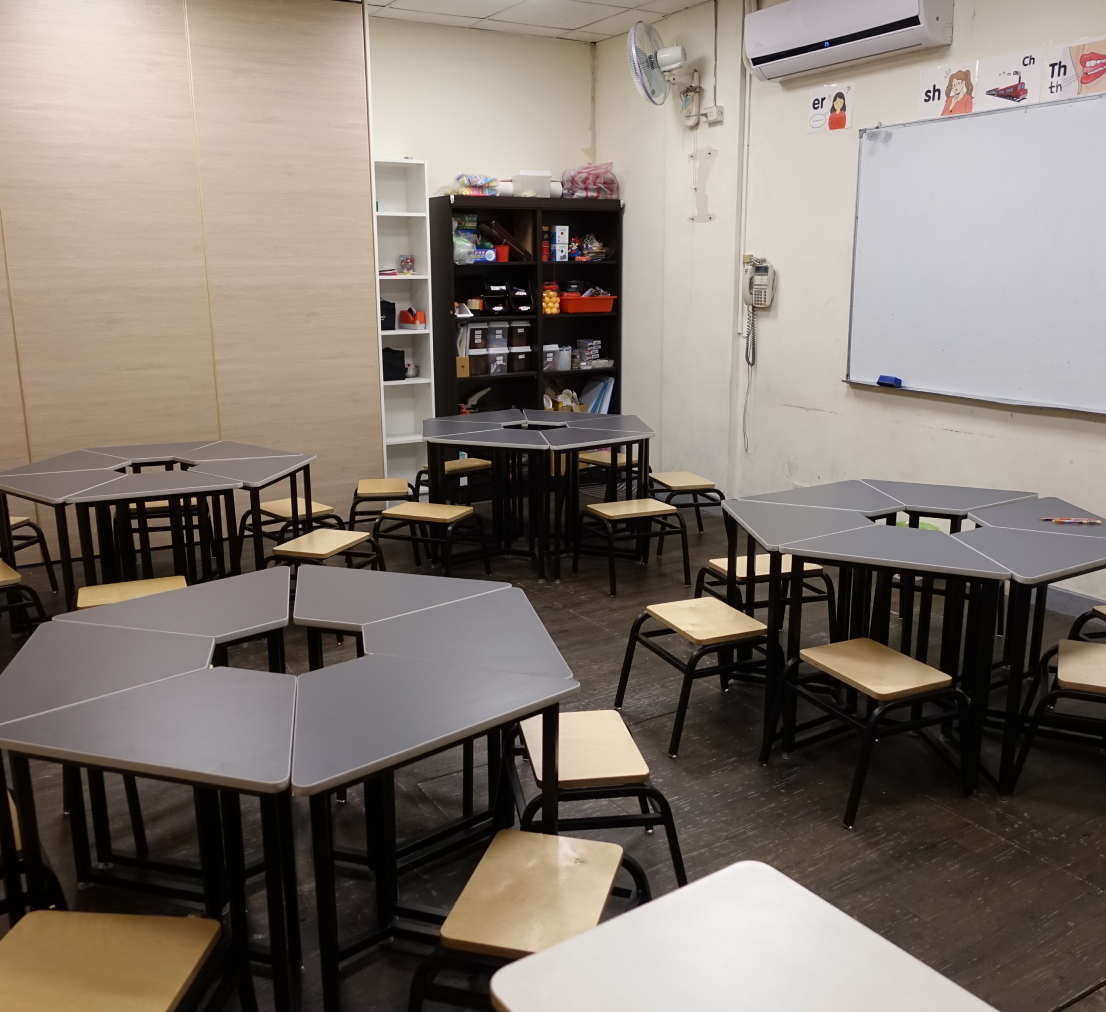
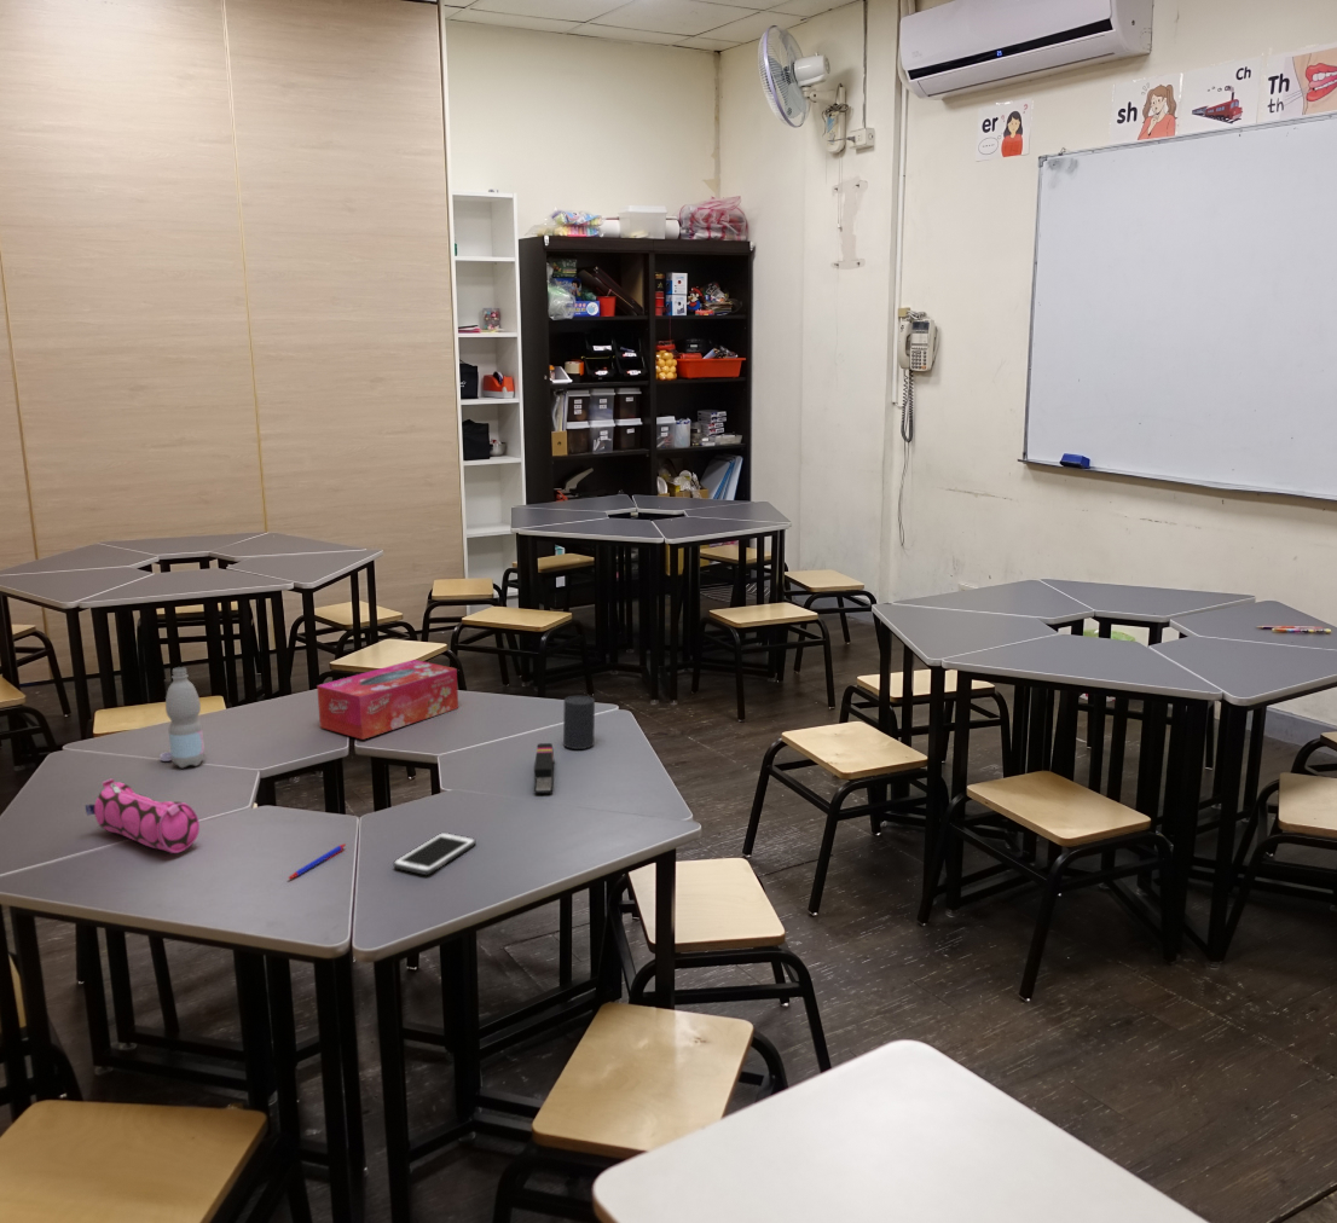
+ pencil case (145, 815)
+ water bottle (176, 715)
+ cup (578, 721)
+ tissue box (389, 697)
+ cell phone (435, 852)
+ stapler (544, 765)
+ pen (317, 860)
